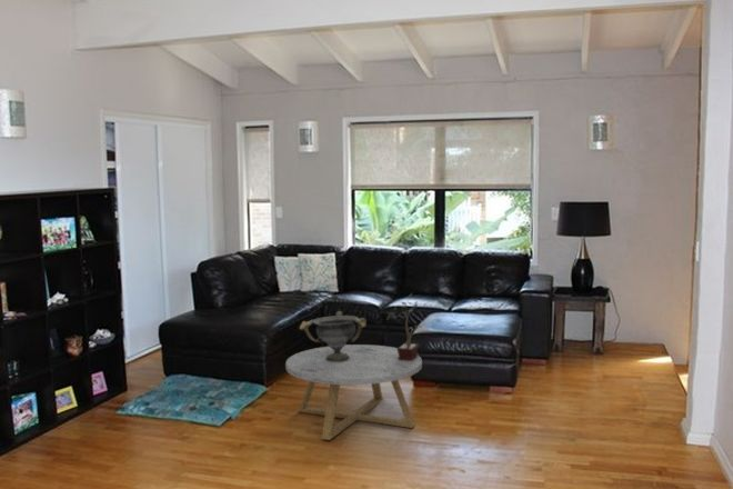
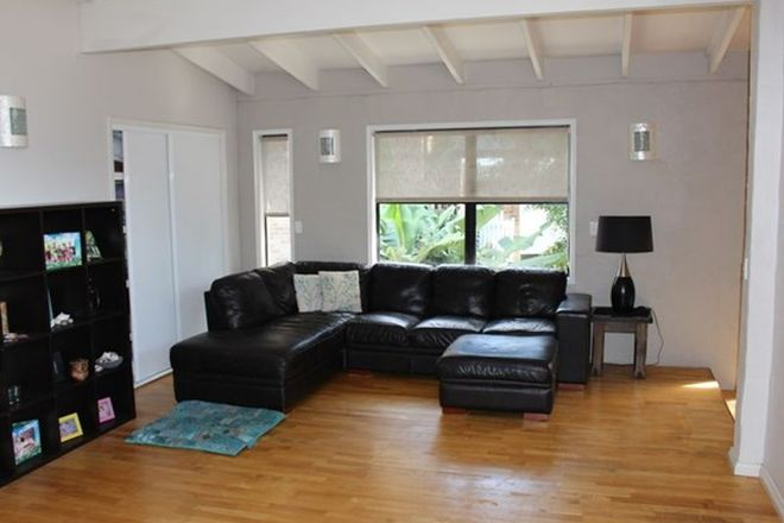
- coffee table (354, 383)
- potted plant (405, 325)
- decorative bowl (337, 337)
